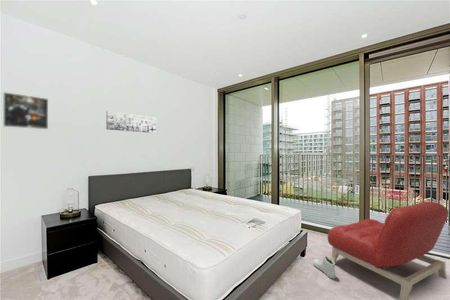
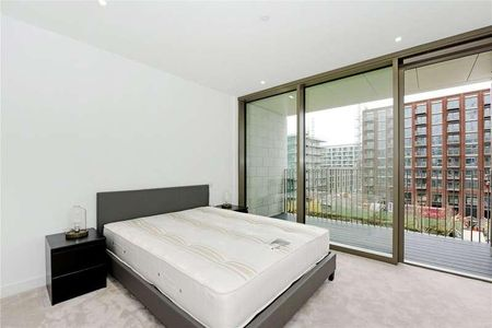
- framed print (27, 111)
- wall art (133, 123)
- sneaker (324, 262)
- armchair (383, 233)
